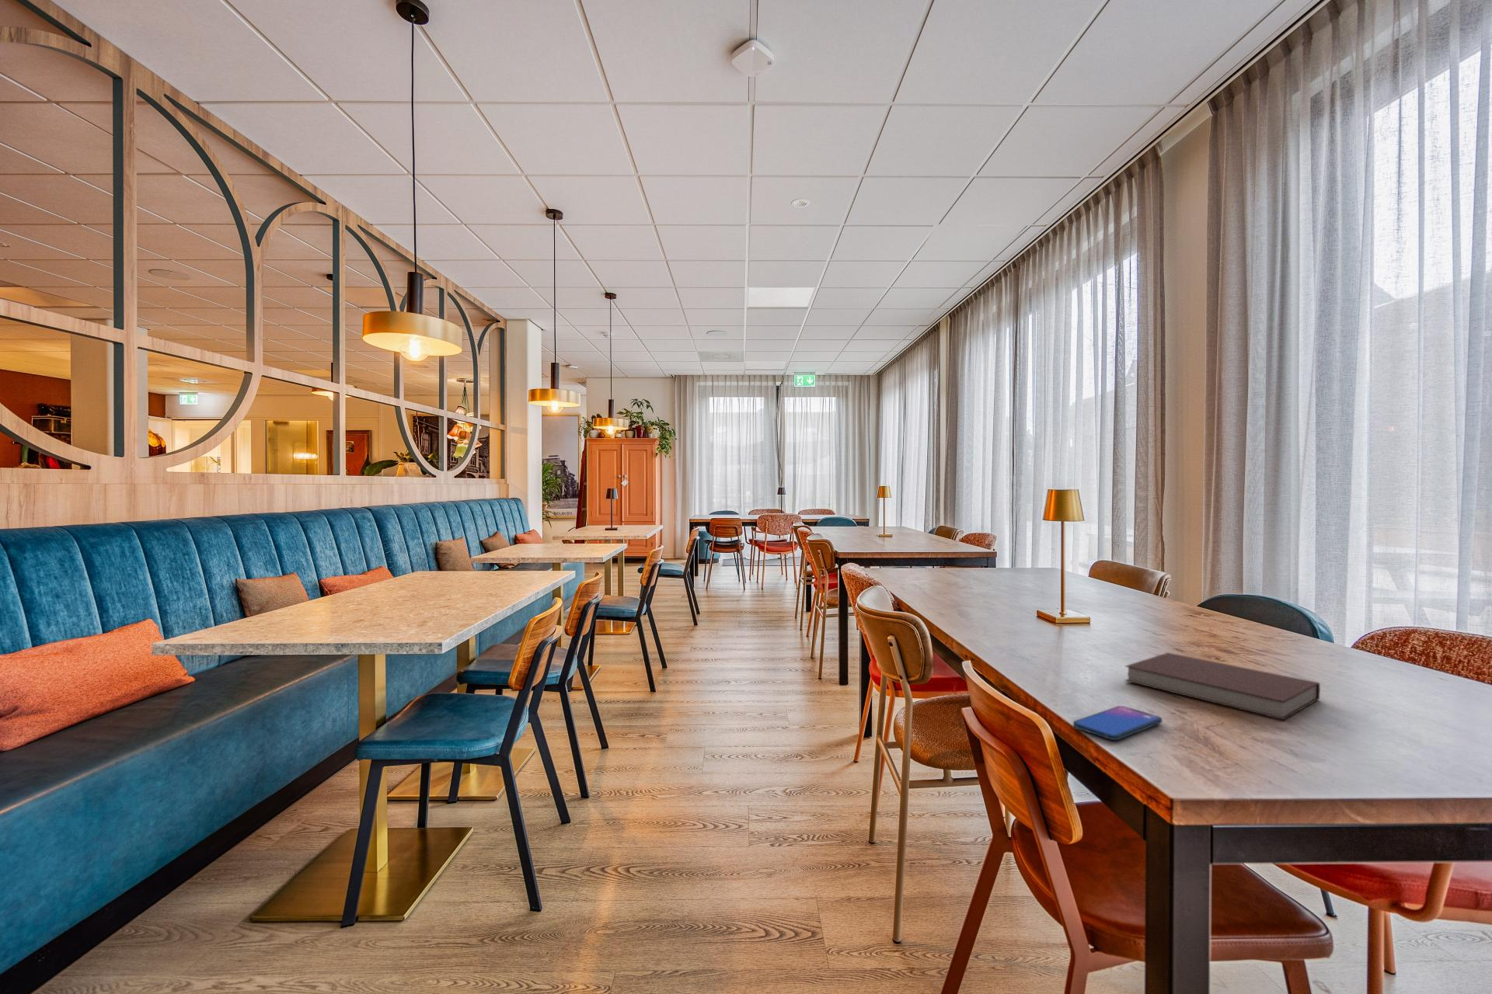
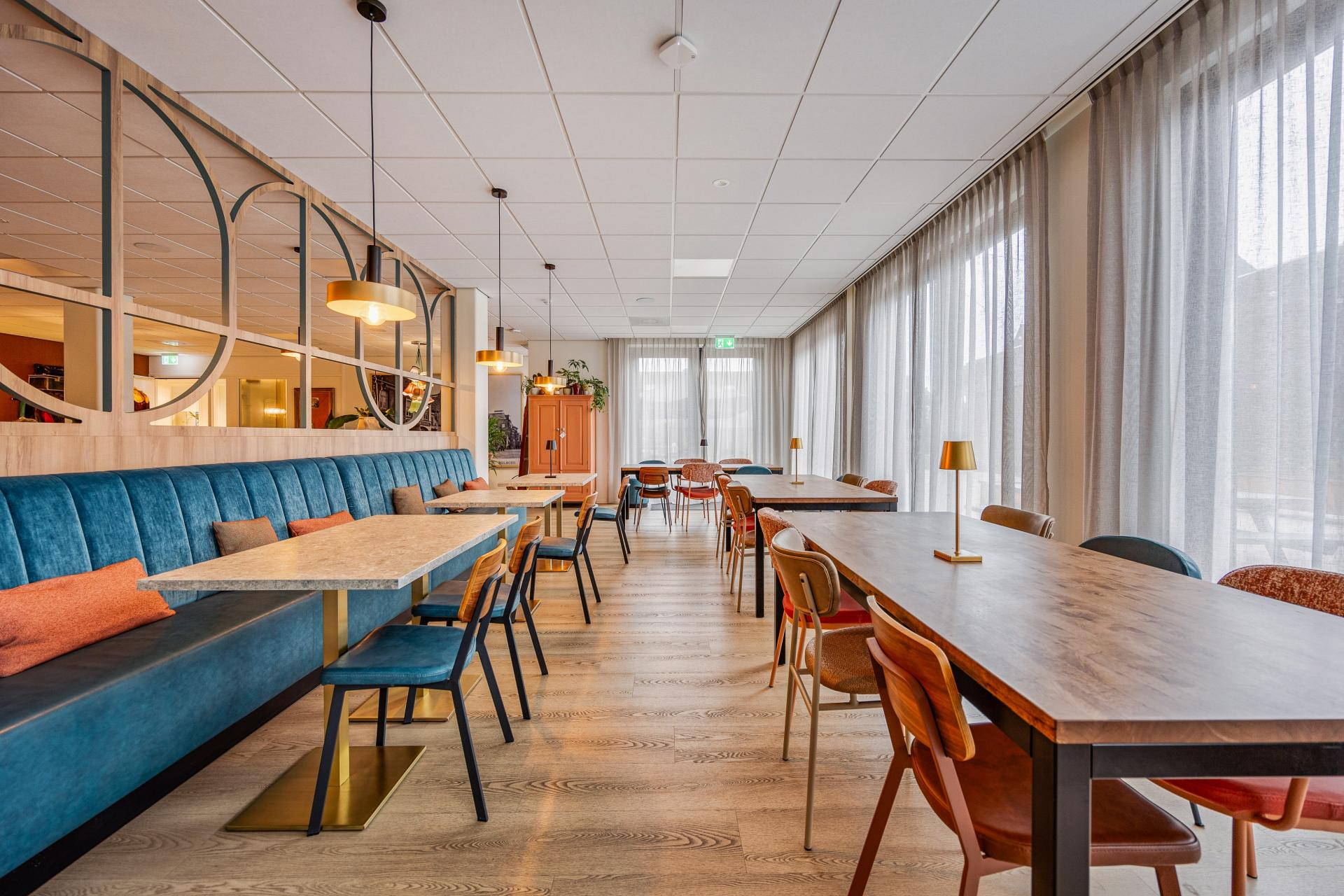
- notebook (1218, 681)
- smartphone (1118, 721)
